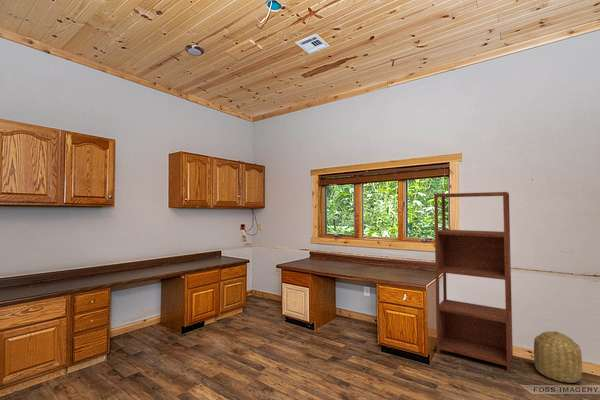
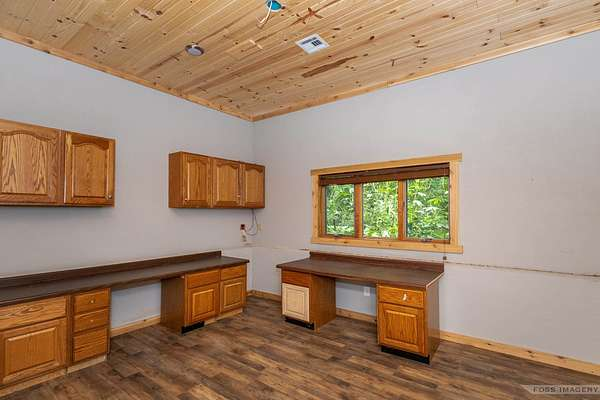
- basket (556, 353)
- shelving unit (472, 273)
